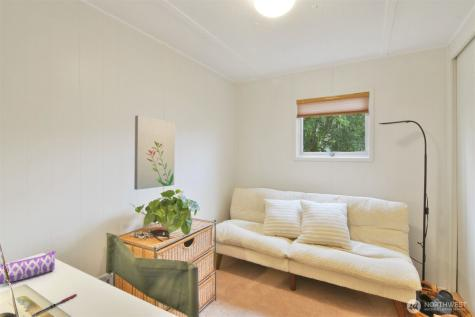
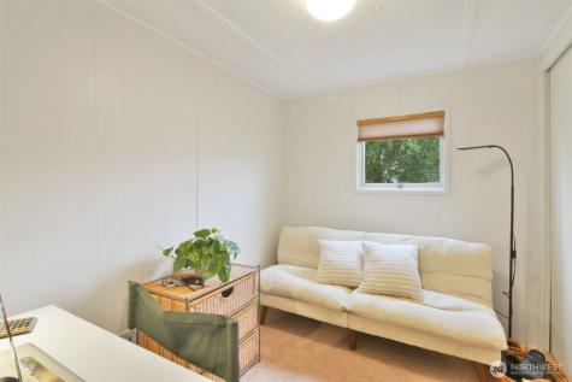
- pen (55, 304)
- pencil case (25, 266)
- wall art (156, 153)
